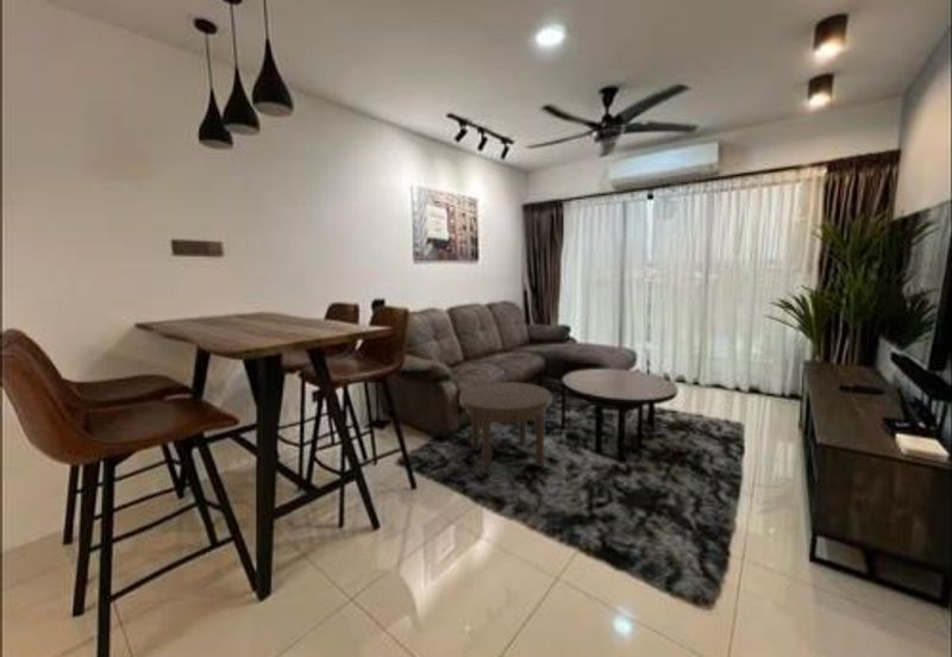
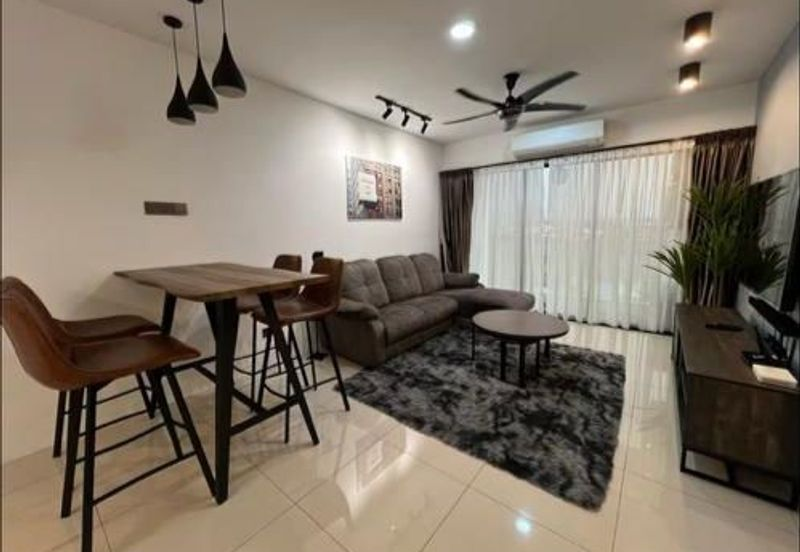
- side table (506, 423)
